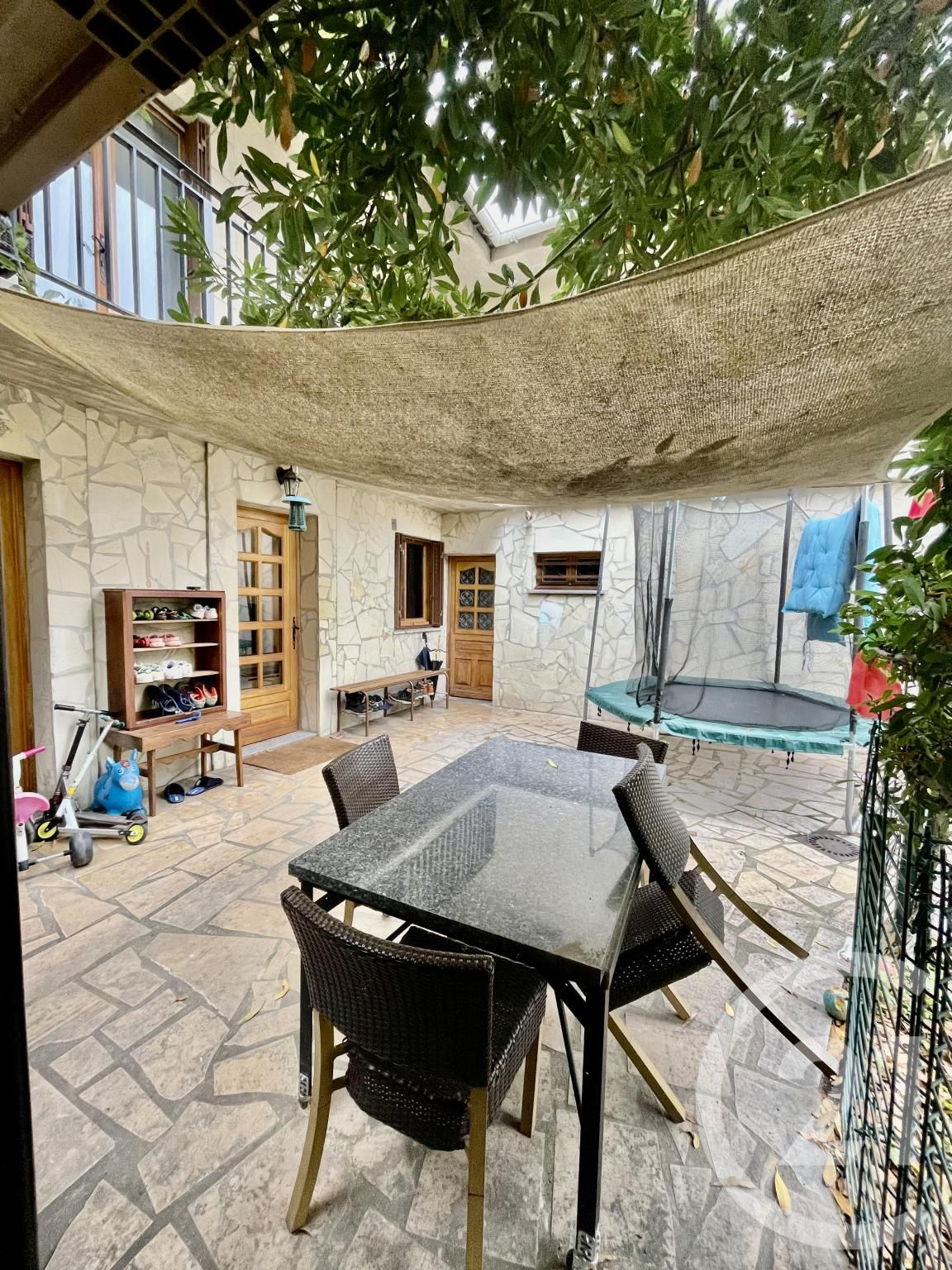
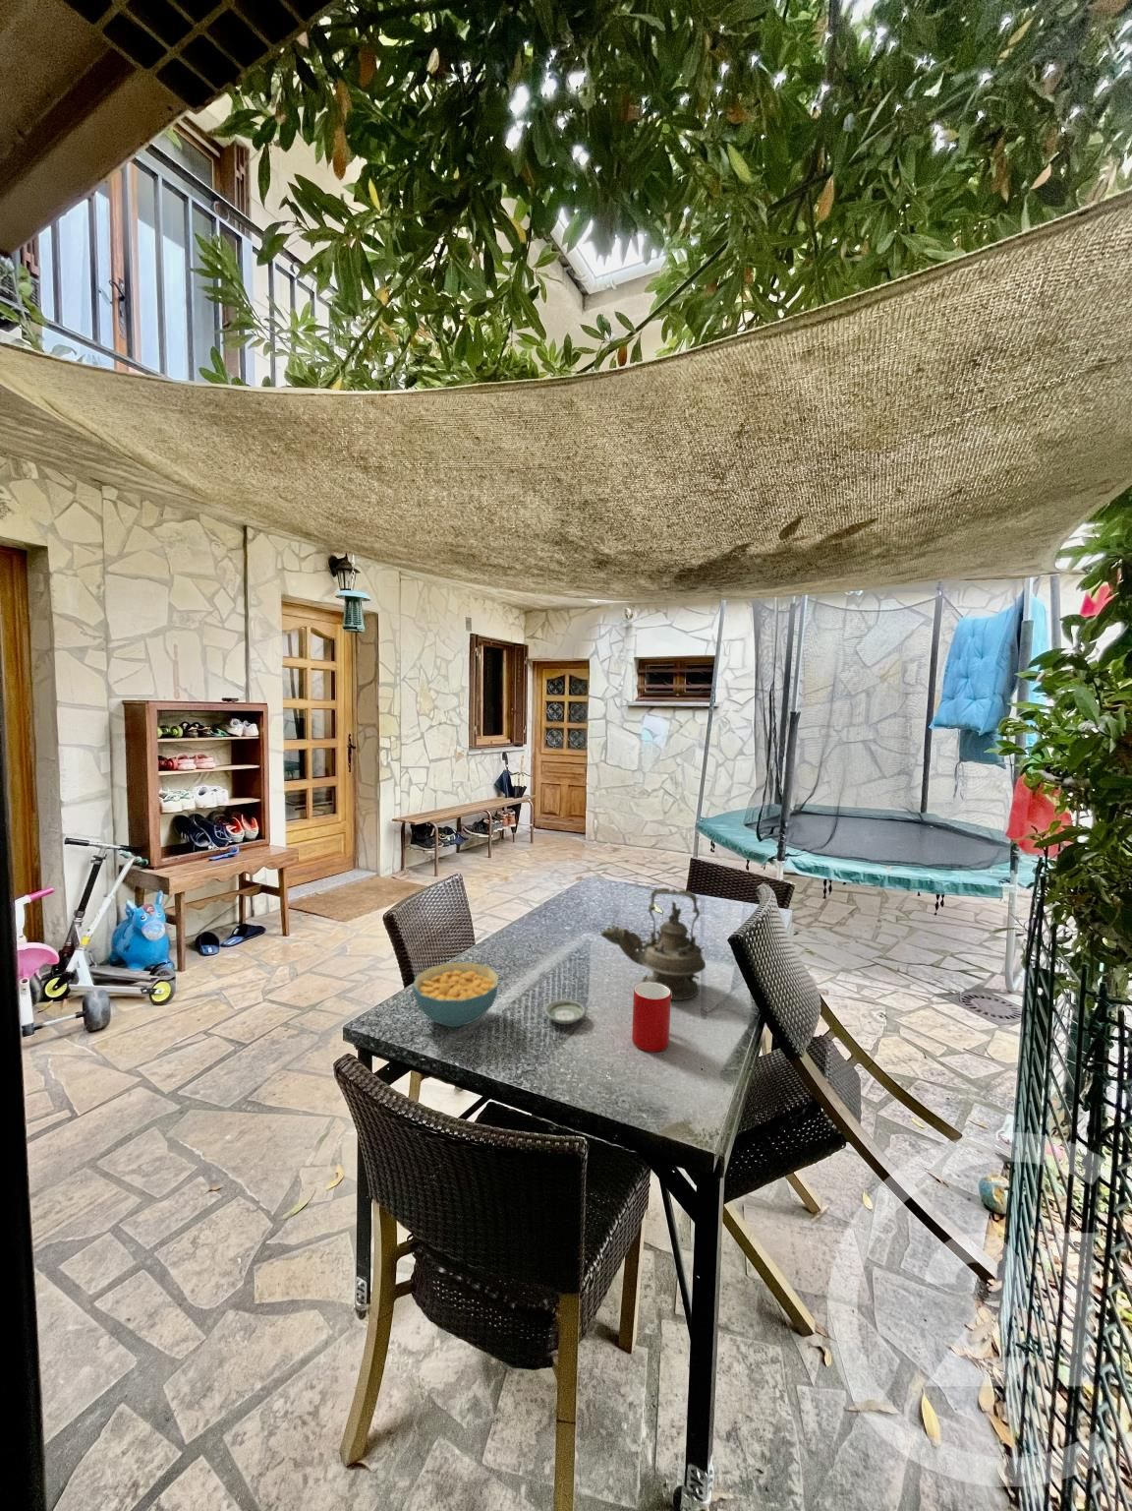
+ saucer (564, 1014)
+ cup (653, 1012)
+ teapot (653, 936)
+ cereal bowl (455, 999)
